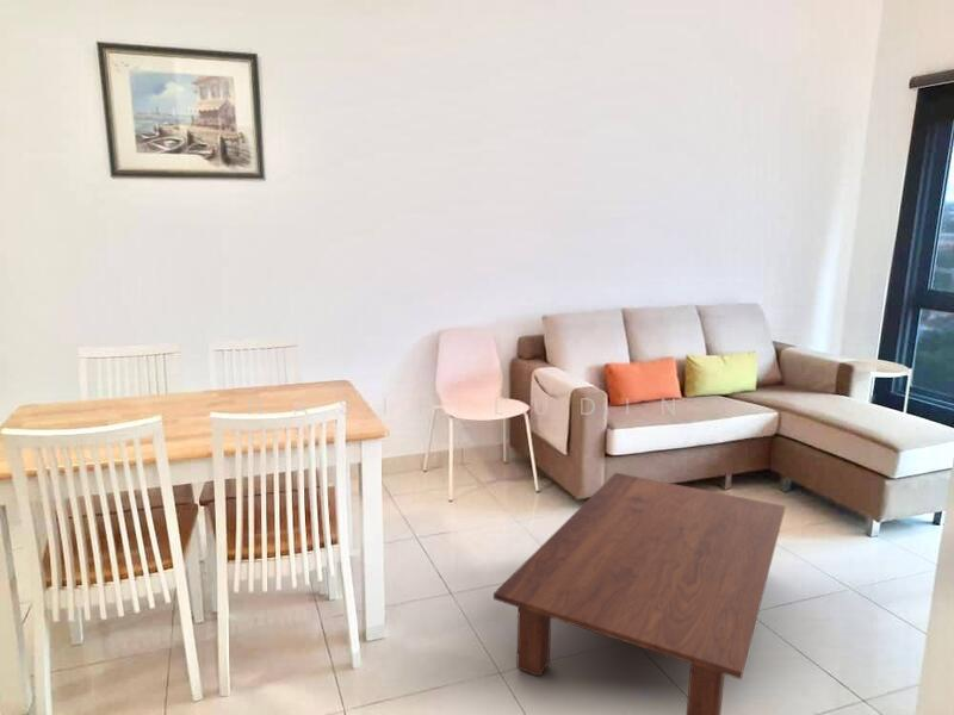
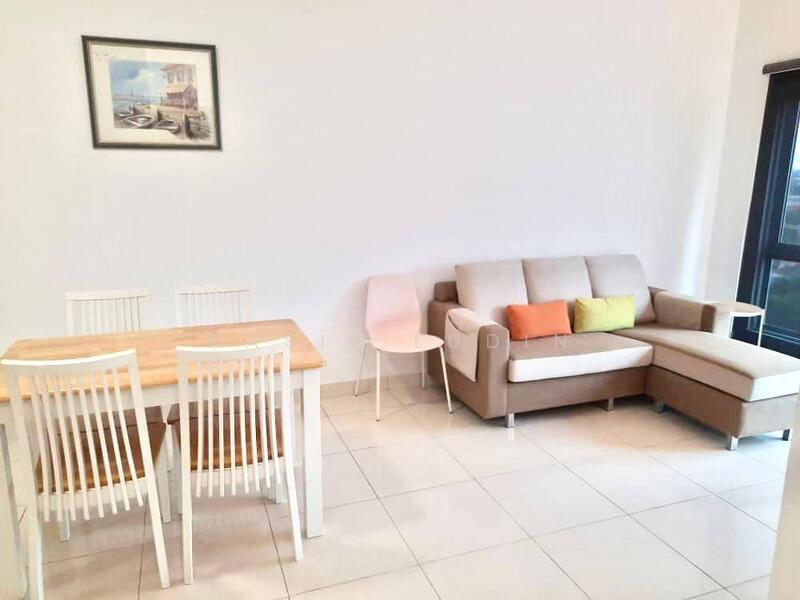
- coffee table (657, 578)
